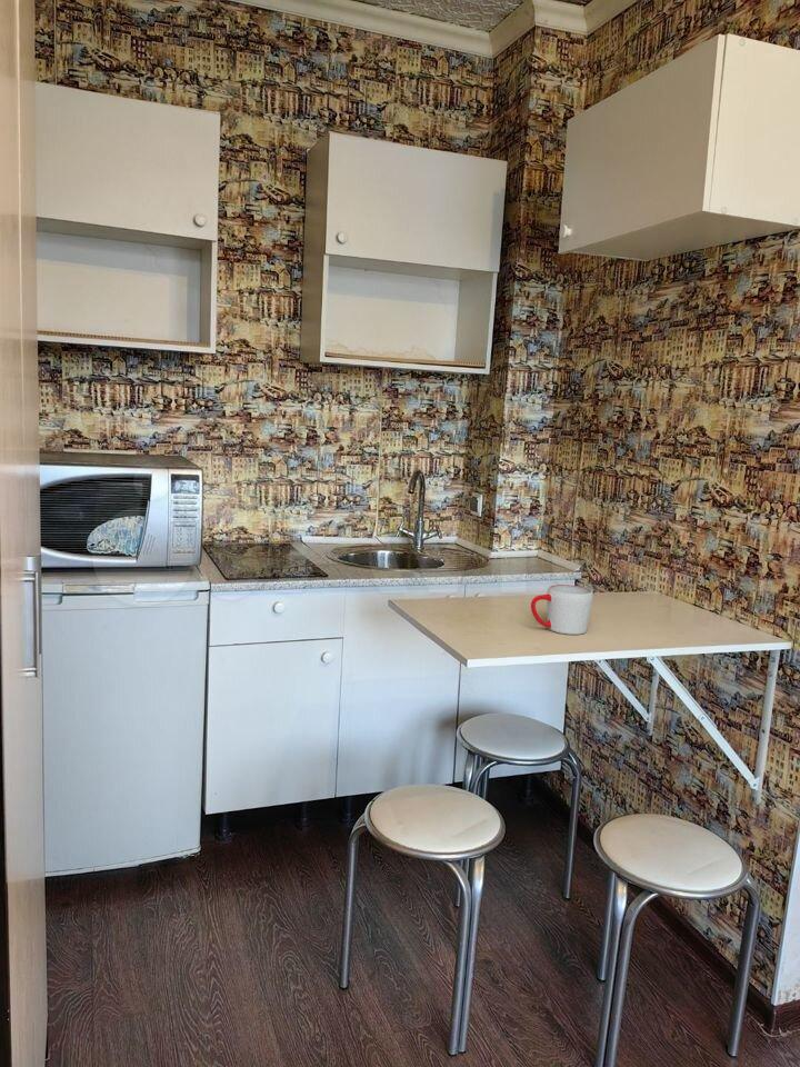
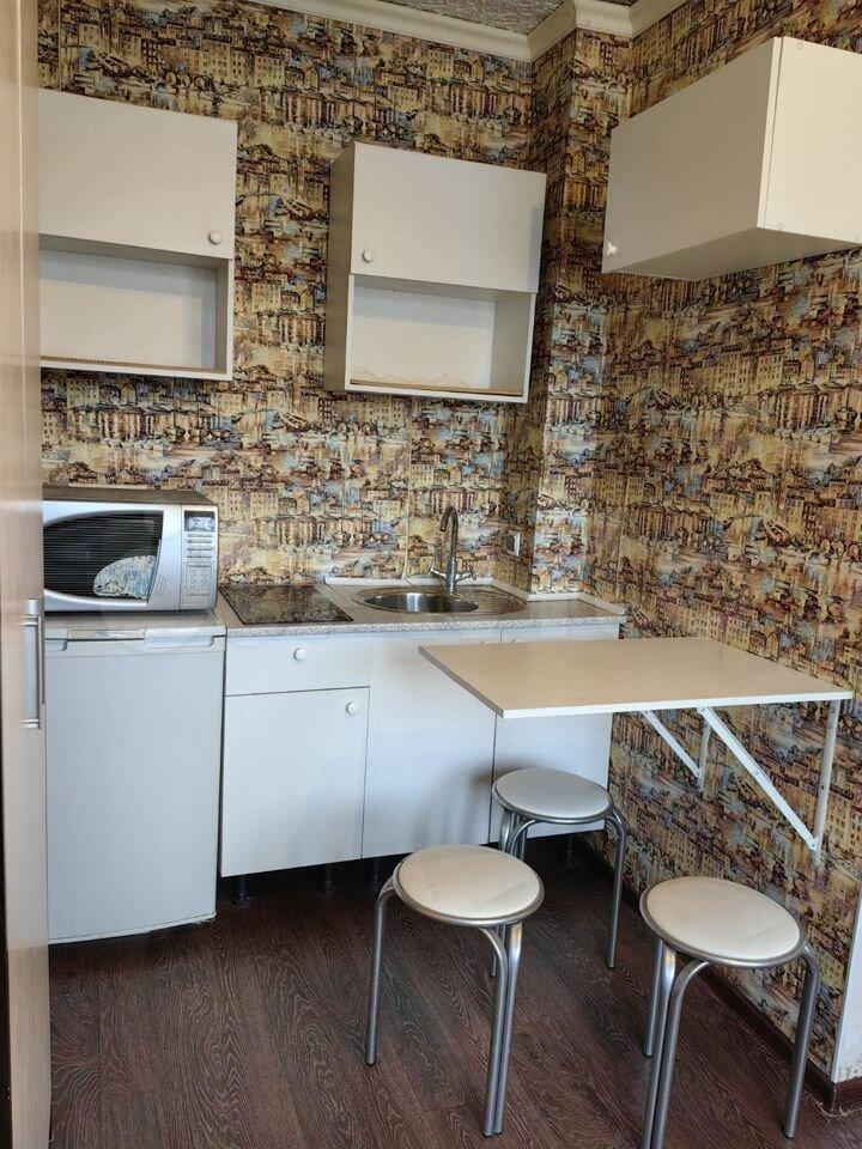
- mug (560, 609)
